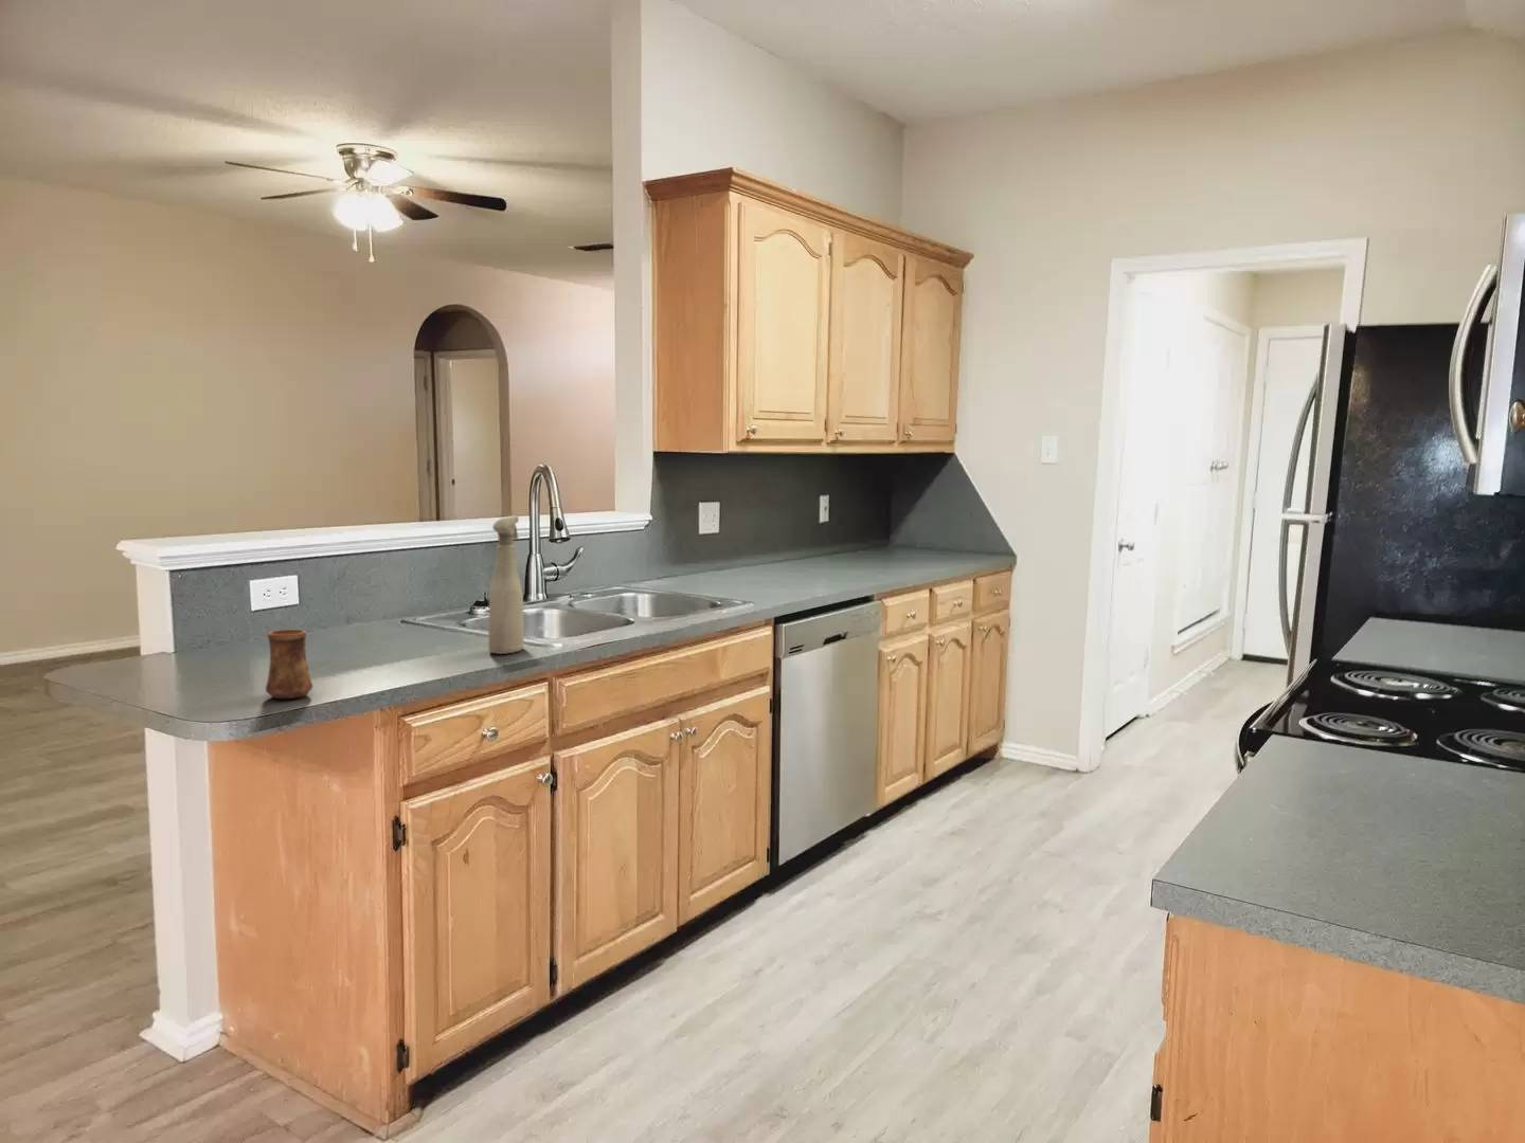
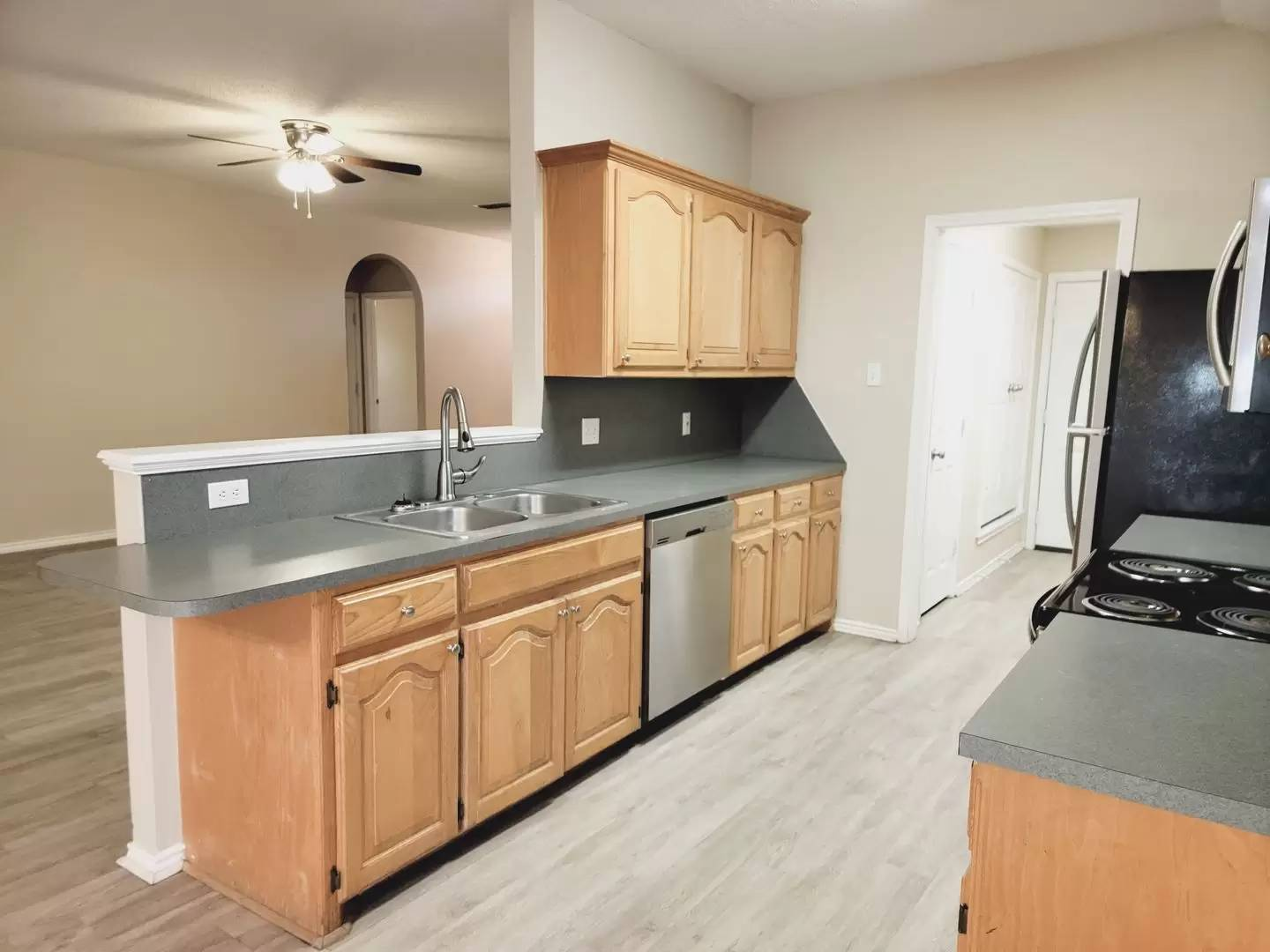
- spray bottle (506, 584)
- cup (288, 664)
